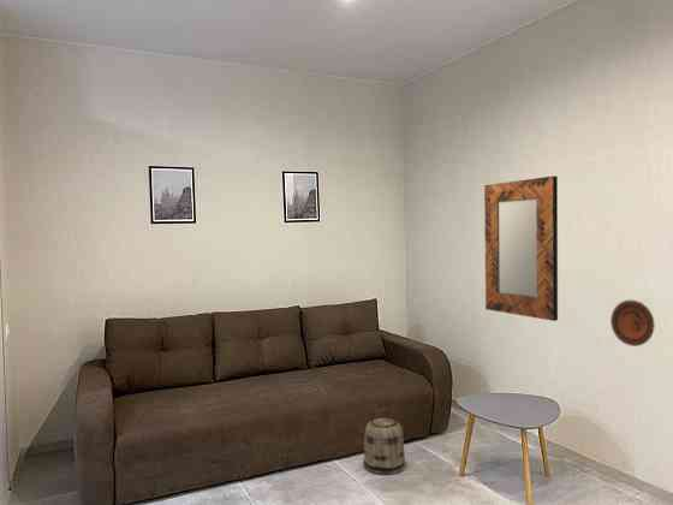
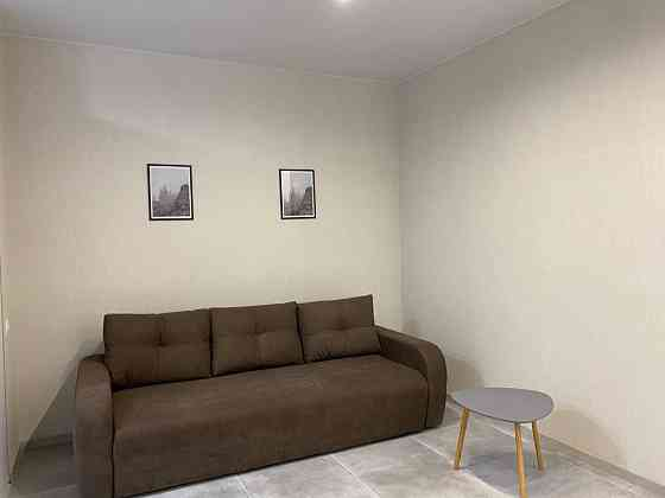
- basket (383, 436)
- decorative plate (632, 322)
- home mirror (518, 248)
